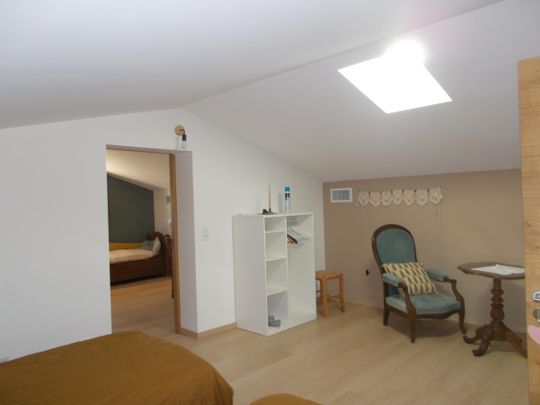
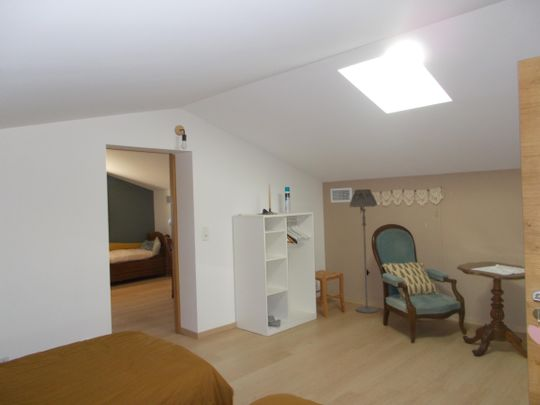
+ floor lamp (364, 249)
